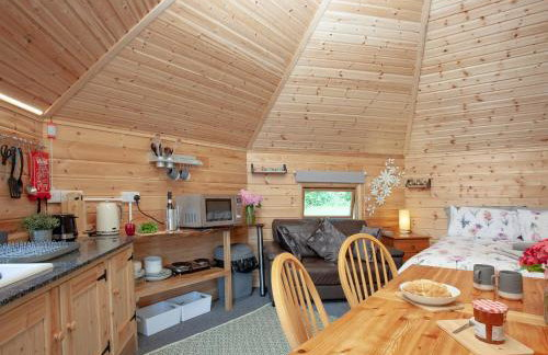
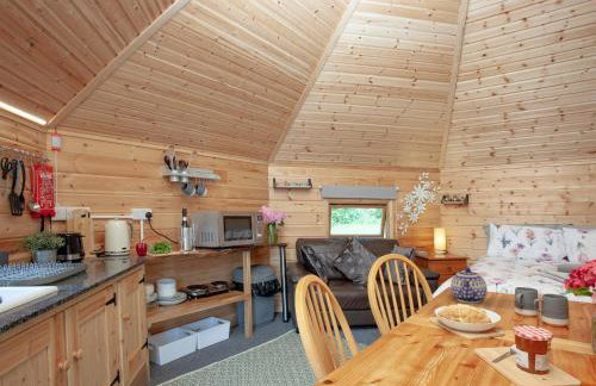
+ teapot (467, 284)
